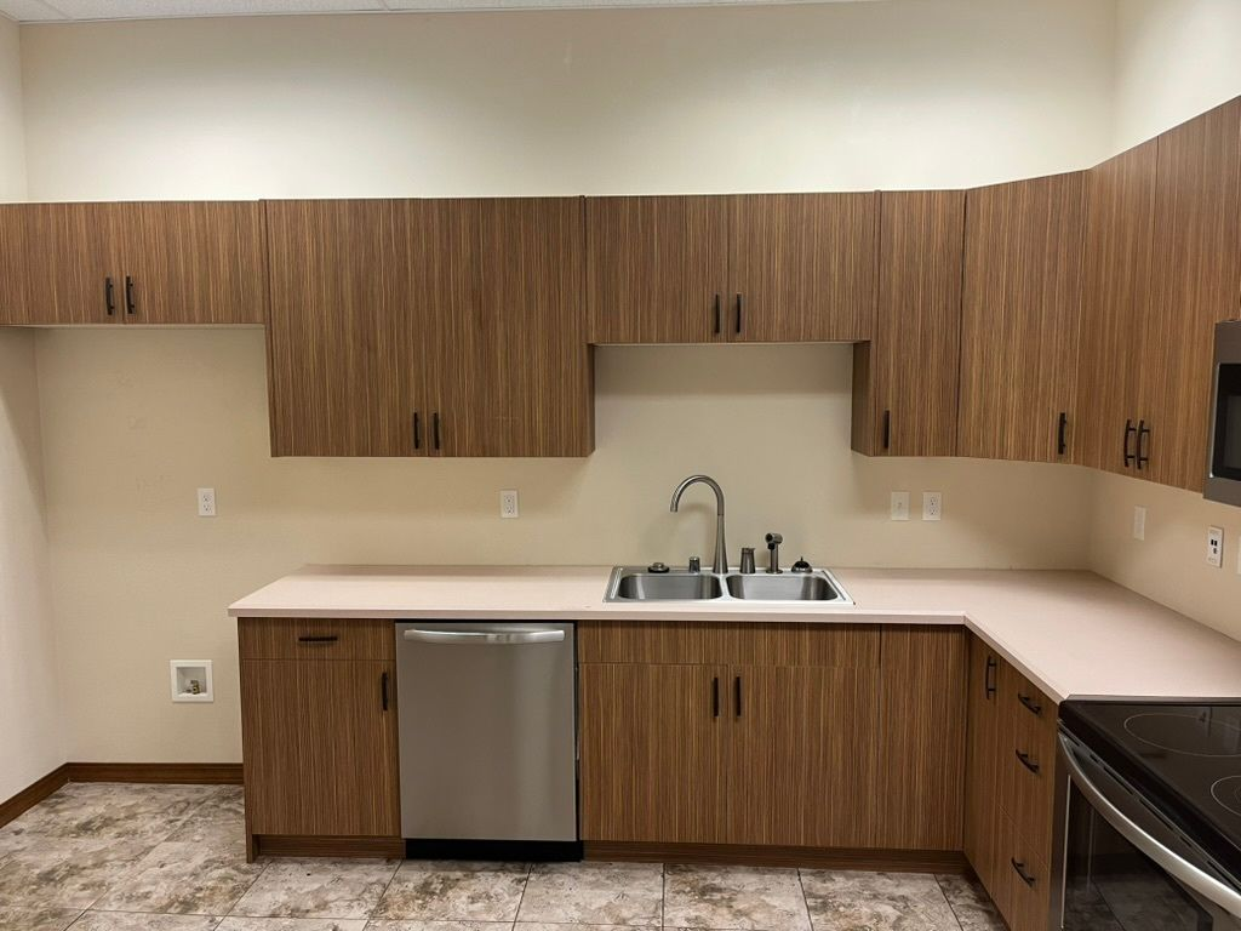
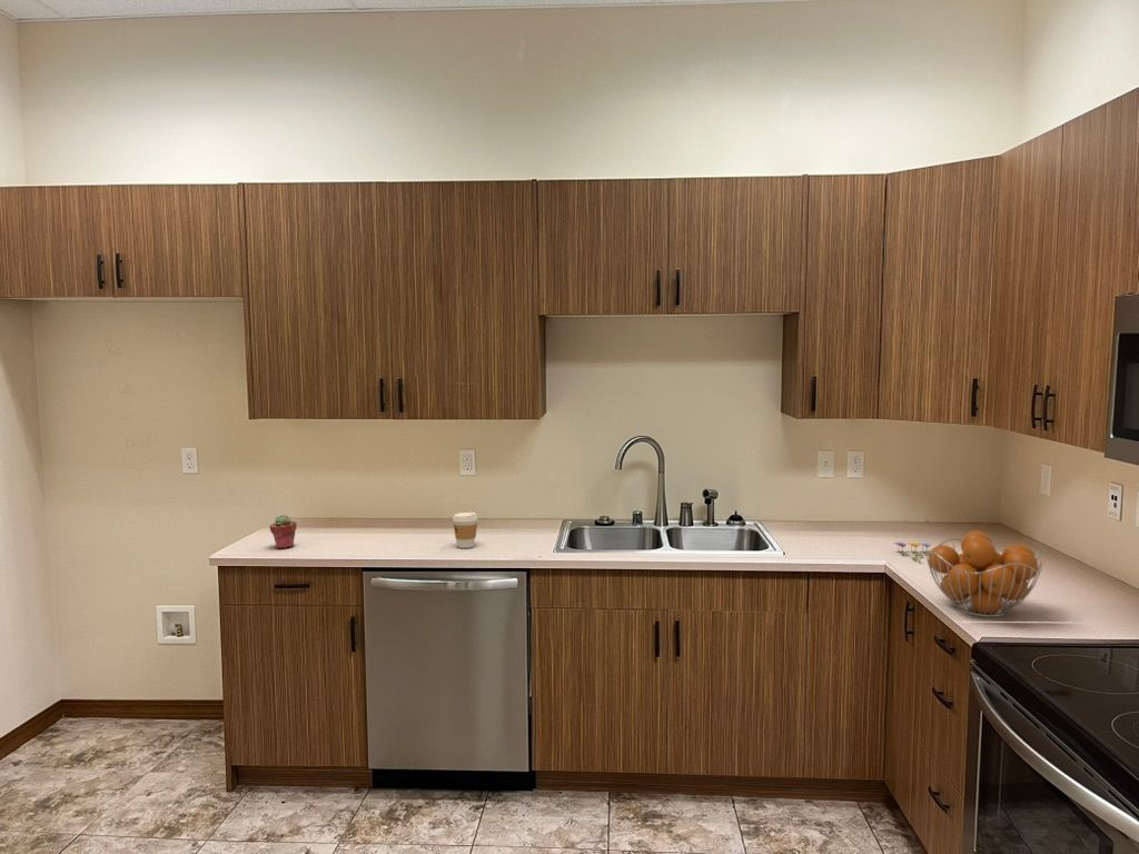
+ potted succulent (284, 530)
+ coffee cup (465, 529)
+ fruit basket (981, 573)
+ flower (920, 552)
